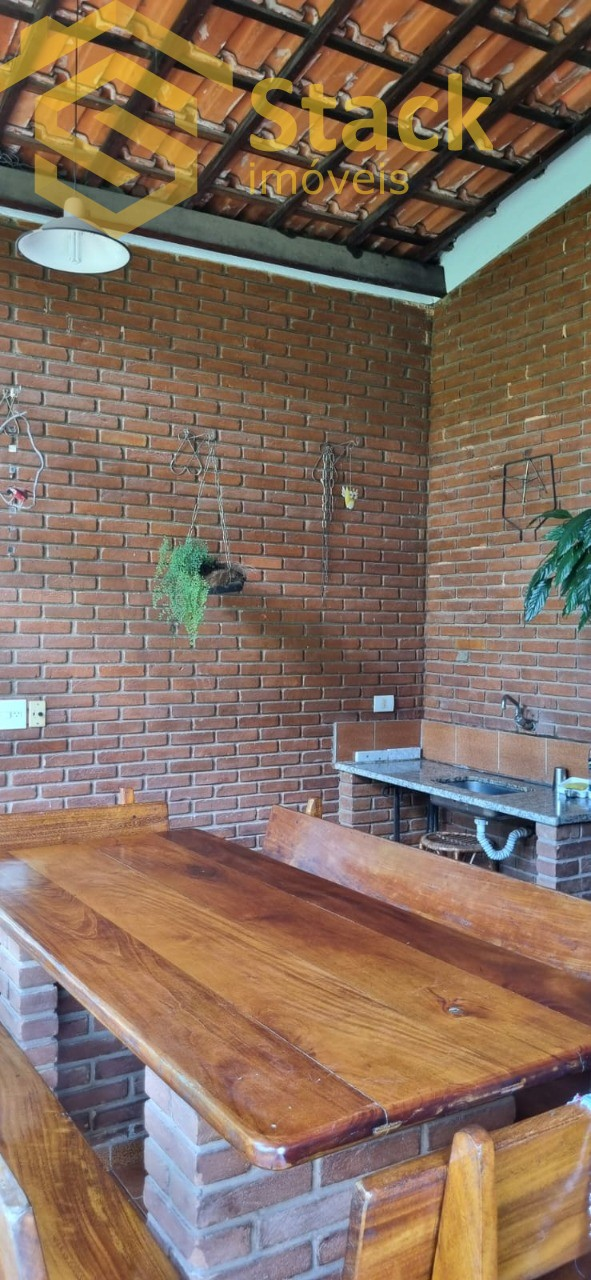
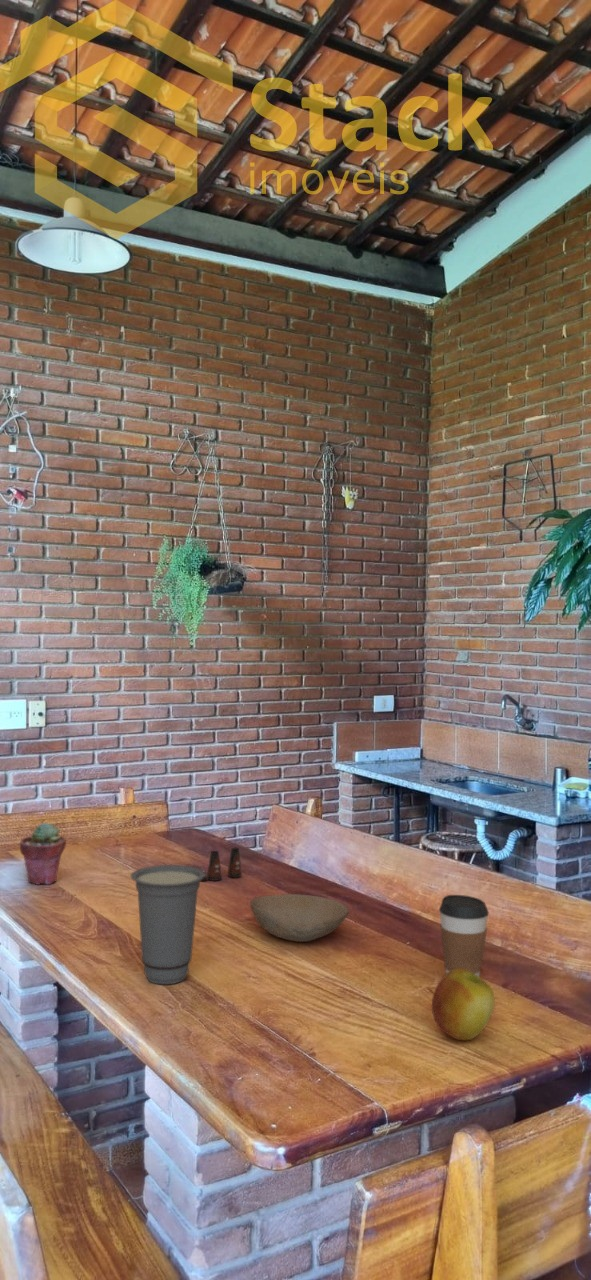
+ bowl (301, 918)
+ coffee cup (463, 939)
+ potted succulent (42, 851)
+ cup (167, 925)
+ salt shaker (219, 864)
+ apple (463, 1003)
